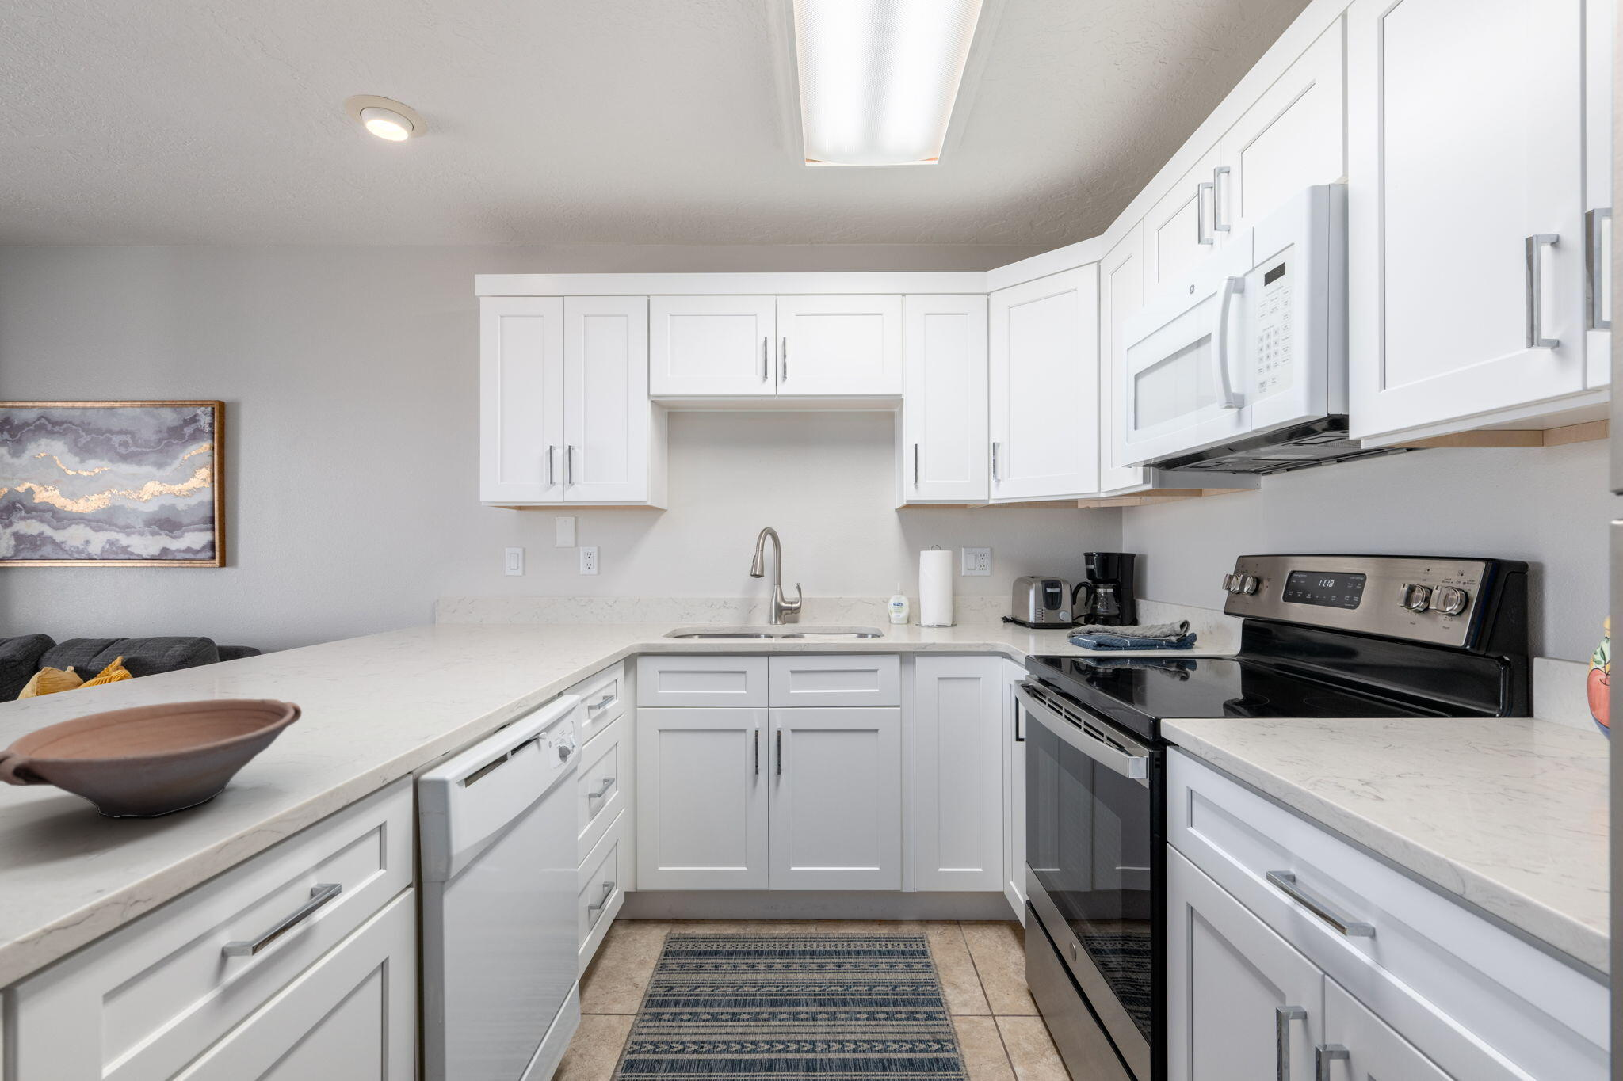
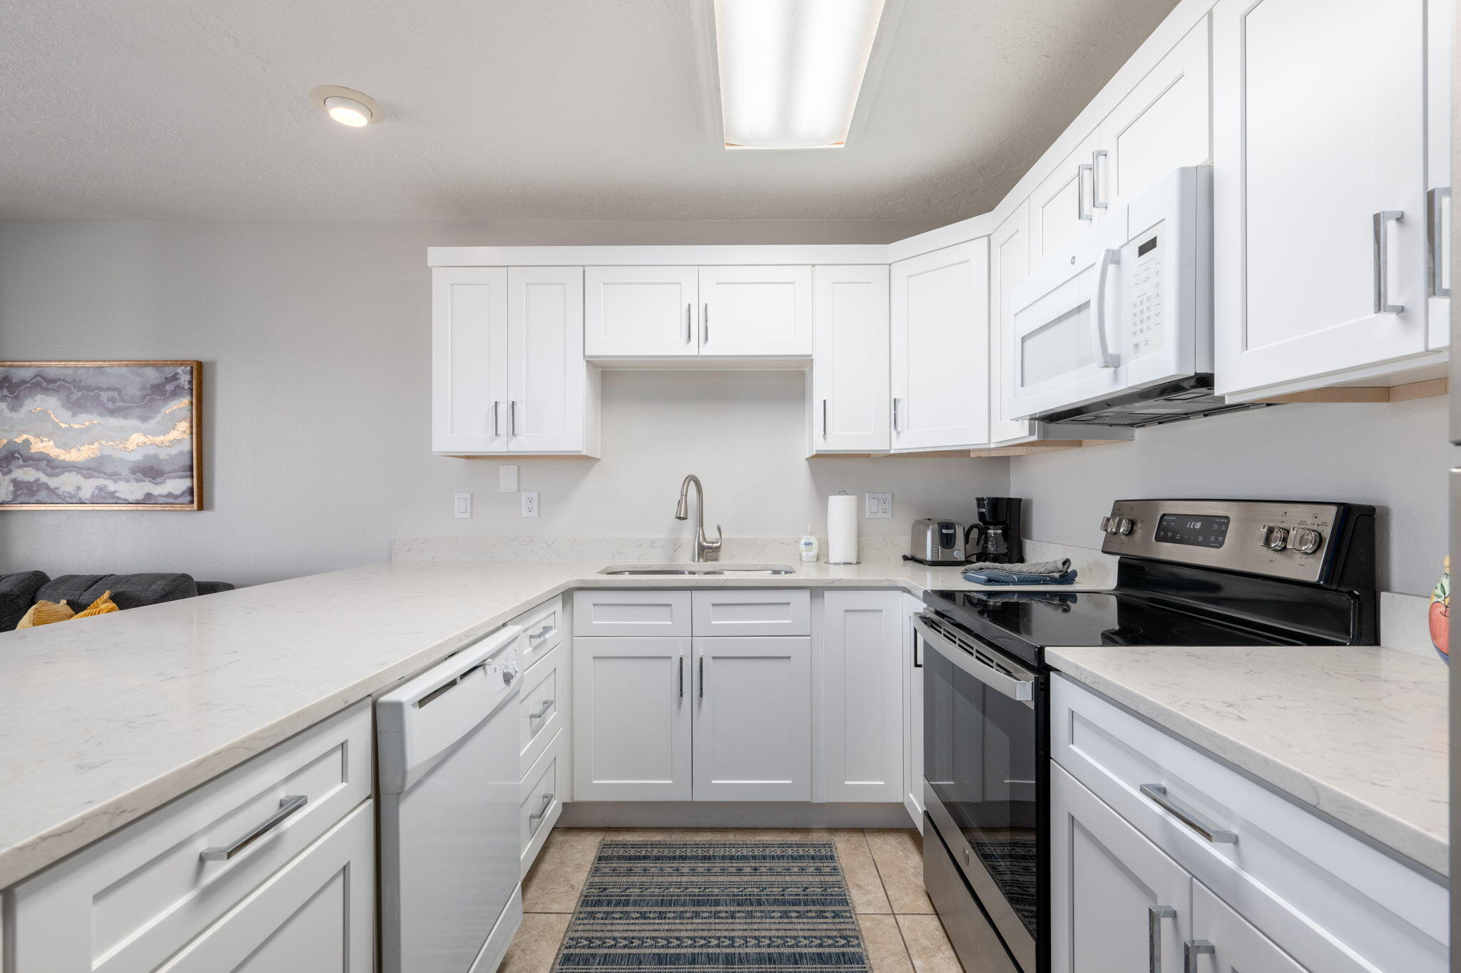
- bowl (164, 760)
